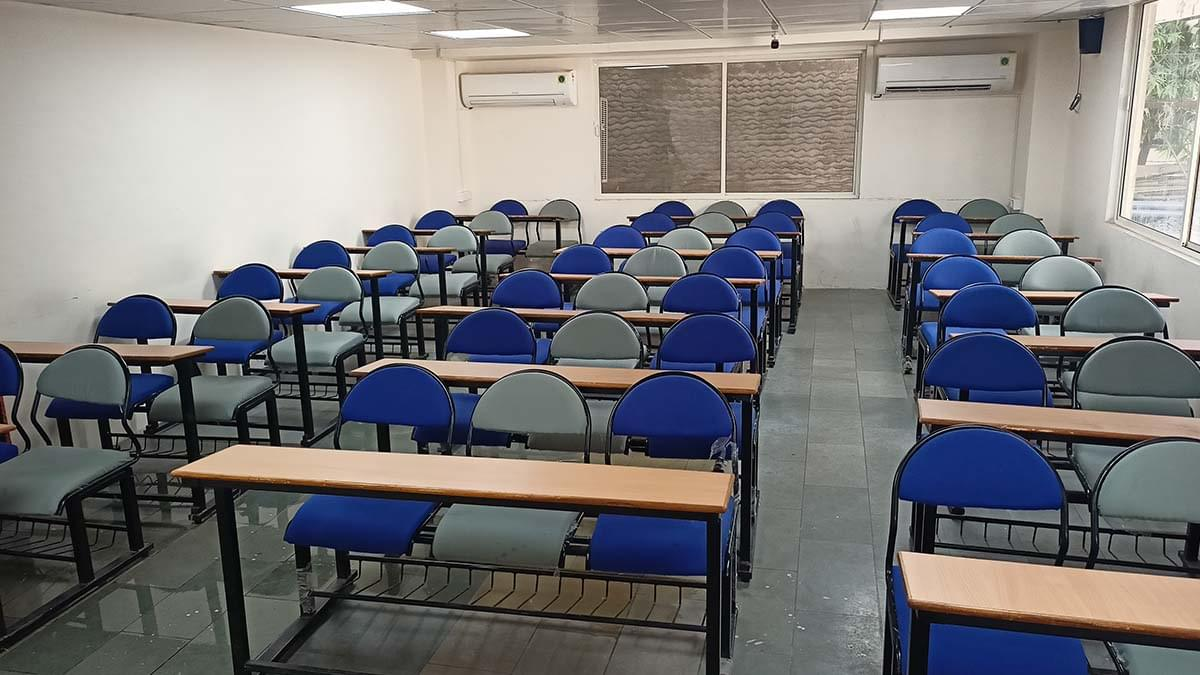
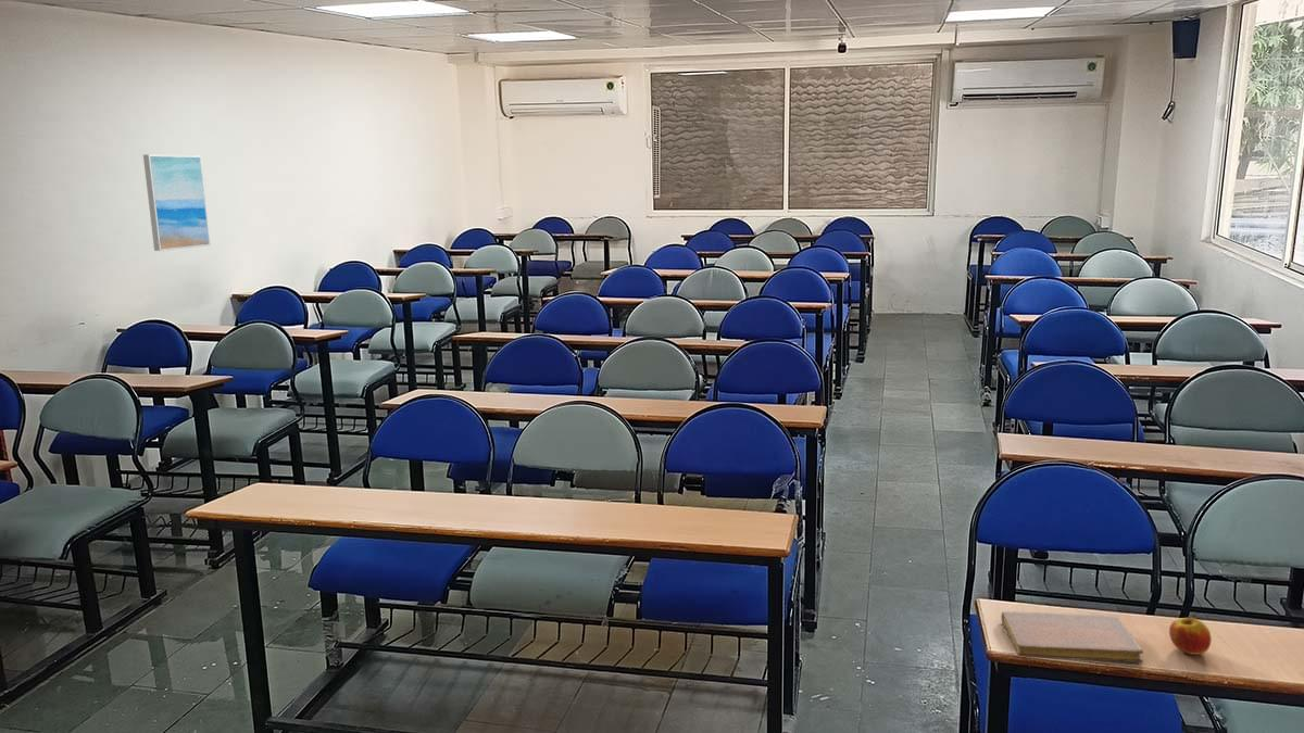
+ notebook (1068, 634)
+ wall art (178, 202)
+ apple (1190, 632)
